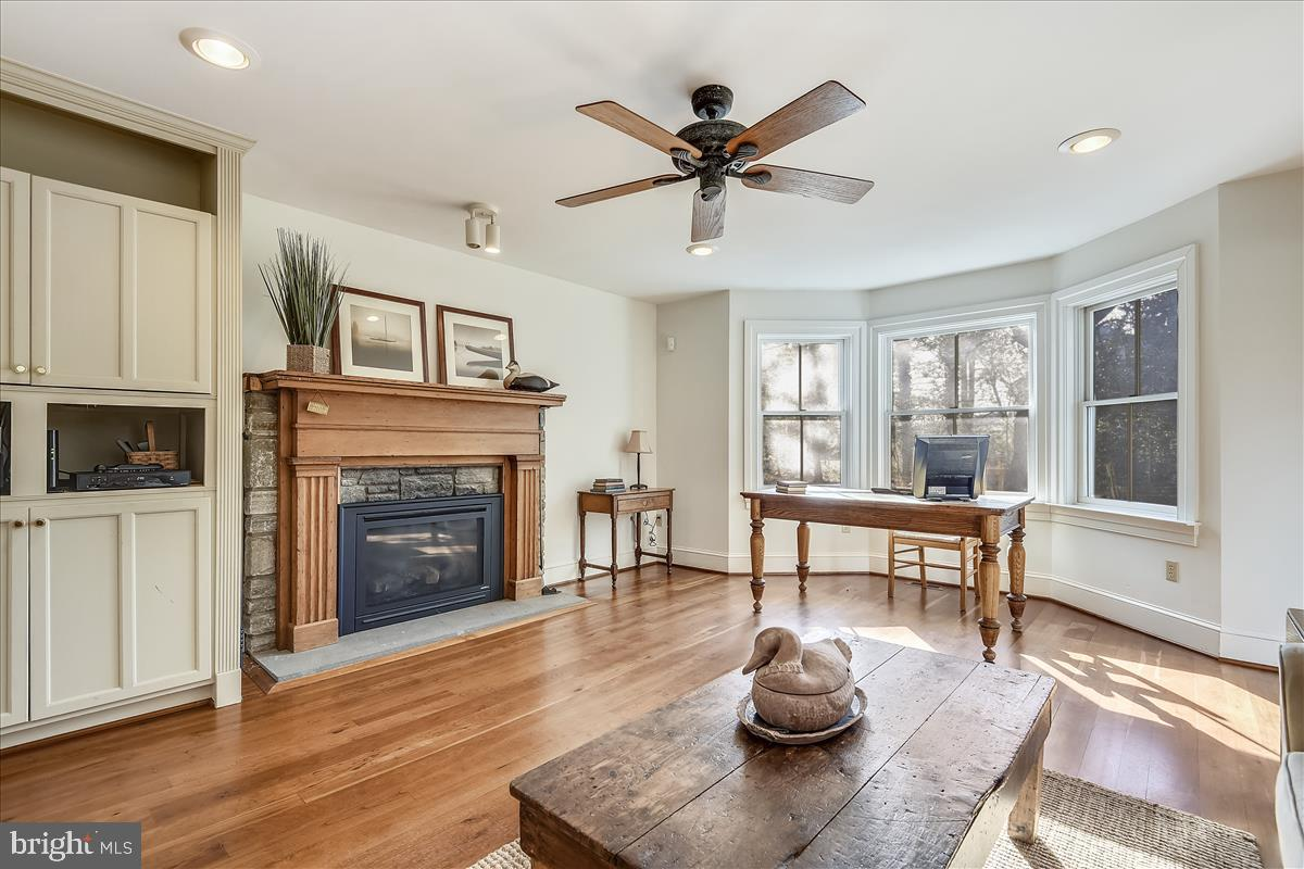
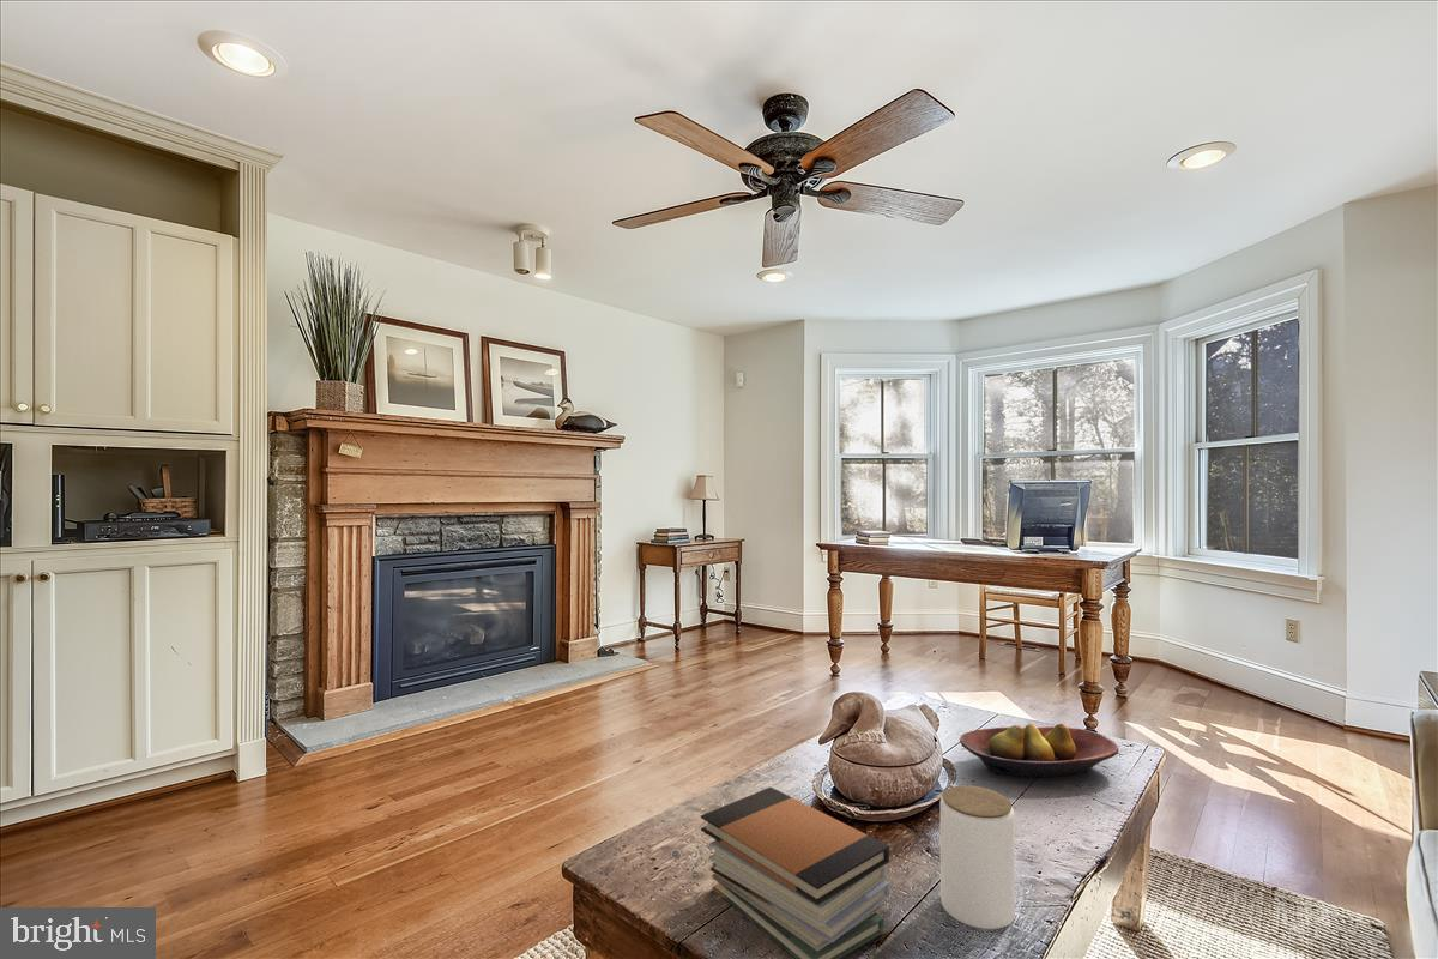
+ fruit bowl (1038, 744)
+ book stack (793, 870)
+ jar (977, 852)
